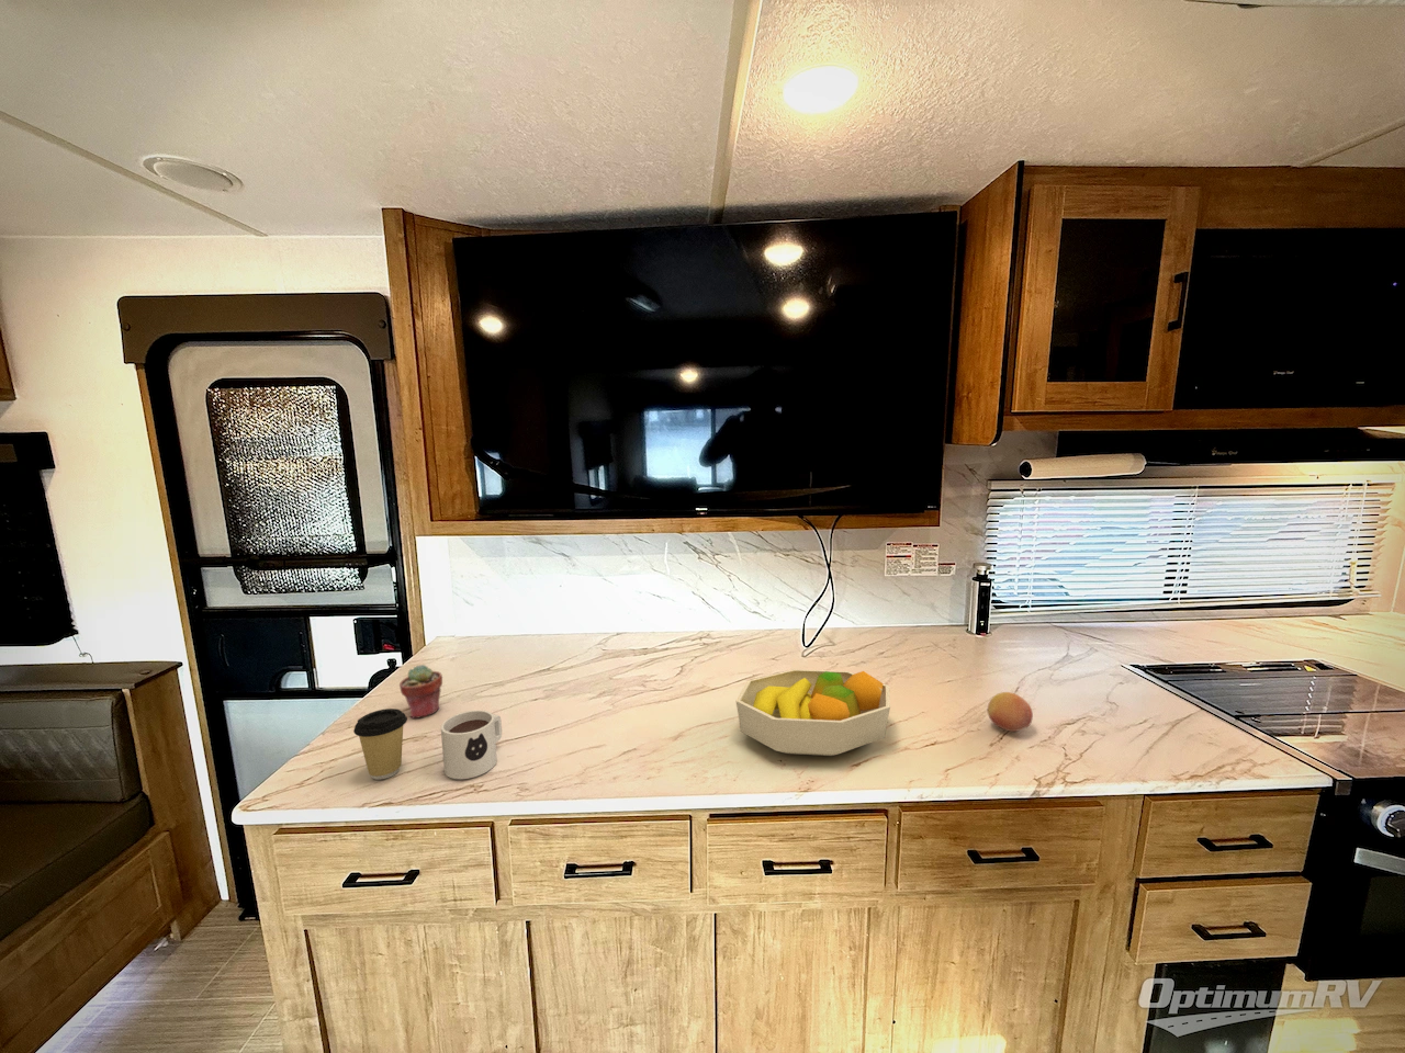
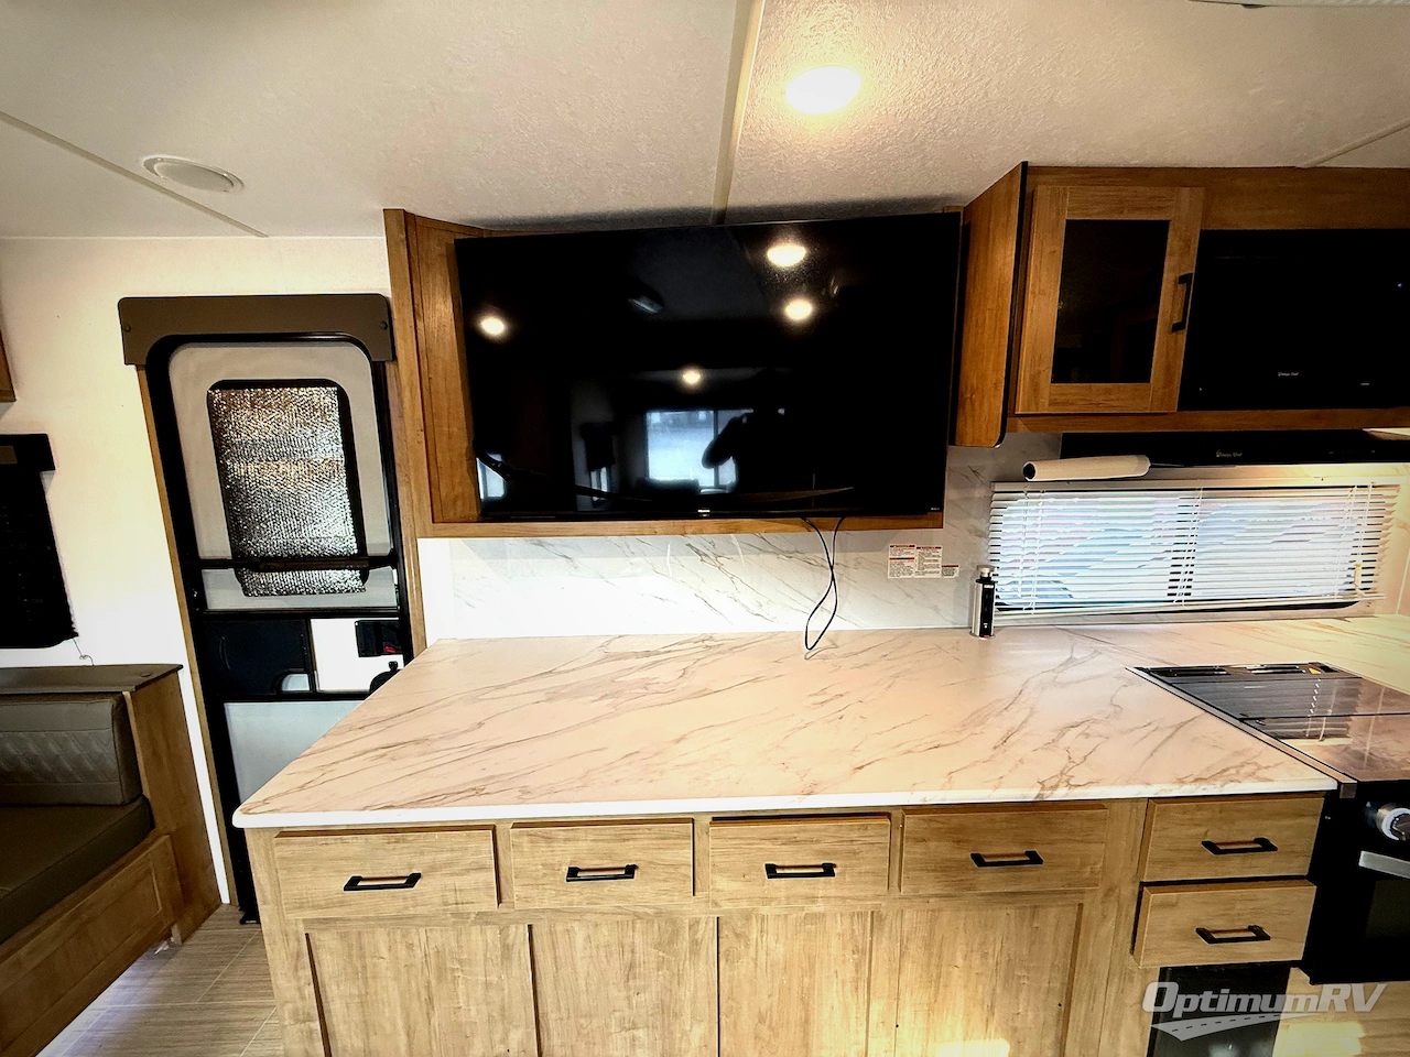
- mug (472, 739)
- fruit (1010, 711)
- coffee cup (382, 743)
- potted succulent (422, 688)
- fruit bowl (814, 703)
